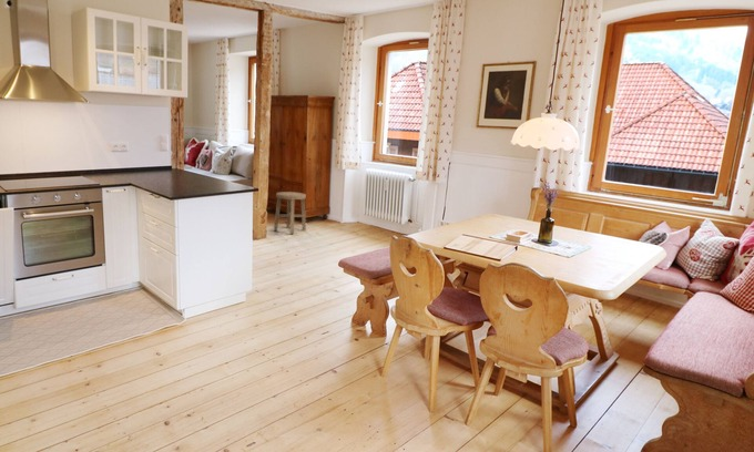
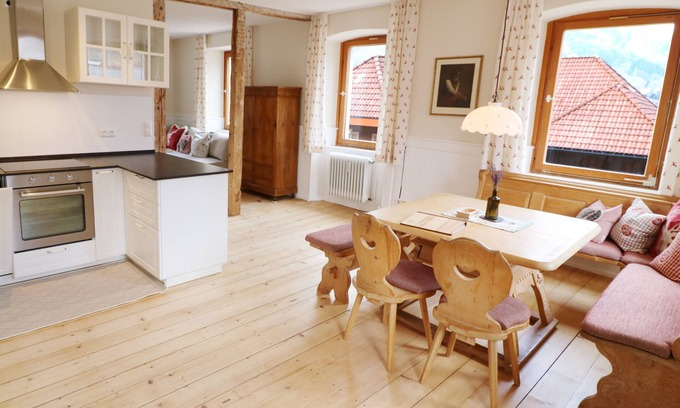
- stool (291, 212)
